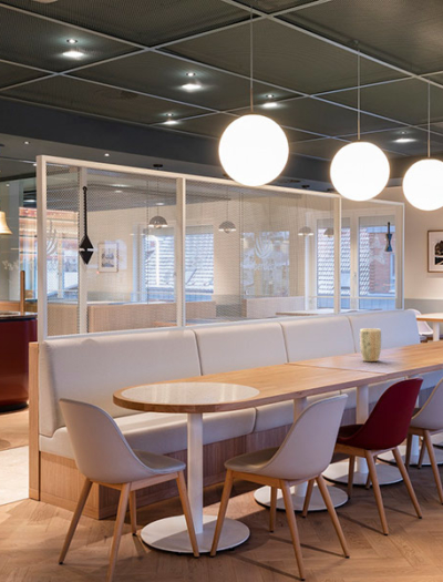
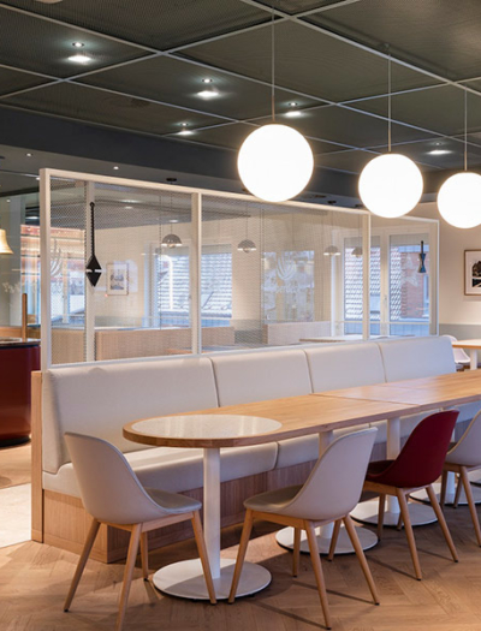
- plant pot (370, 345)
